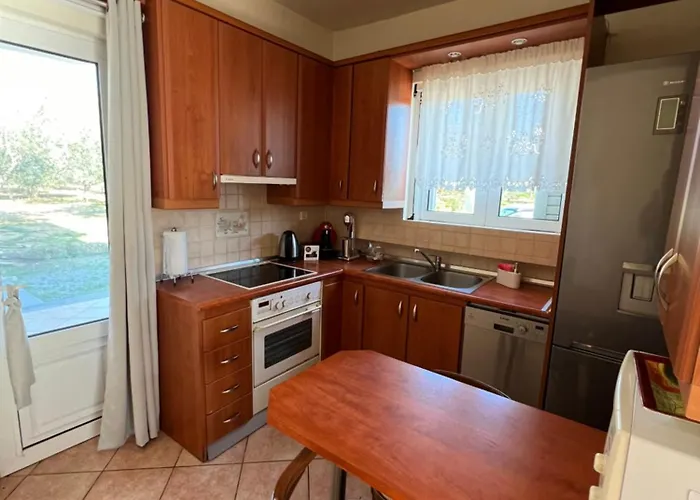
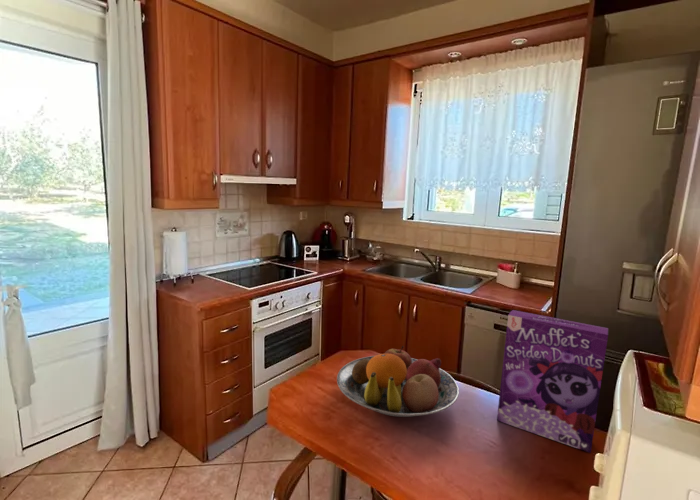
+ fruit bowl (397, 375)
+ cereal box (549, 376)
